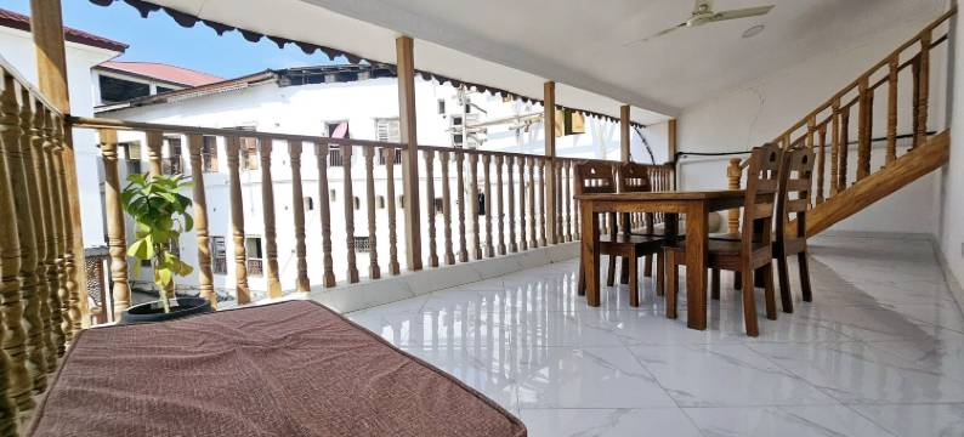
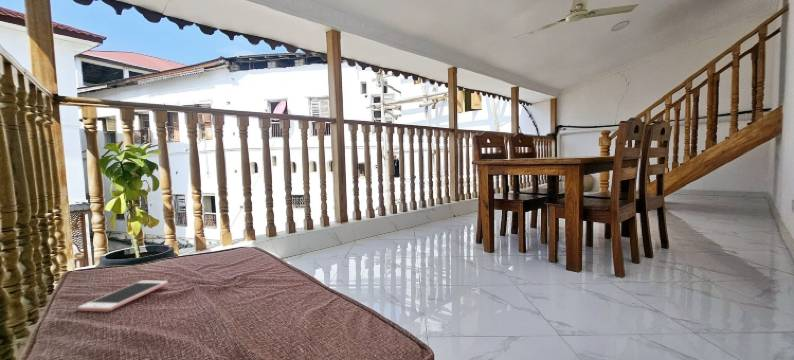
+ cell phone (127, 294)
